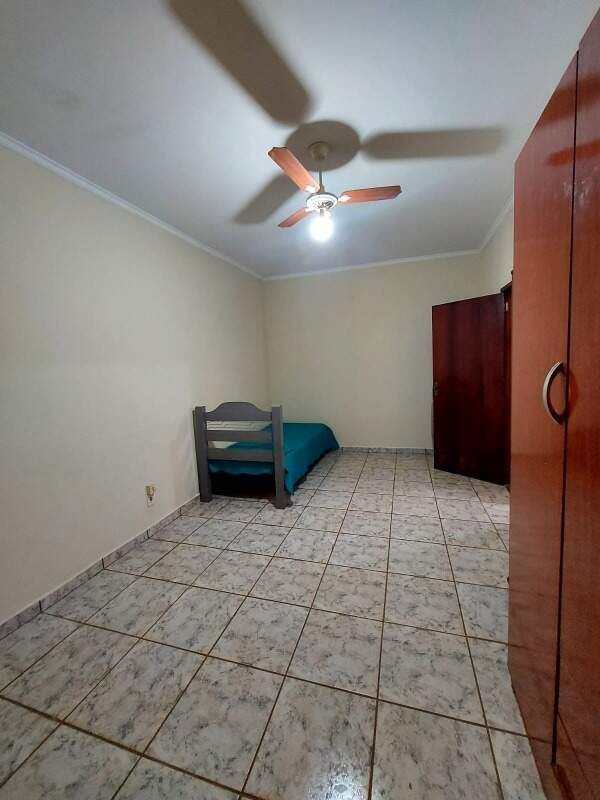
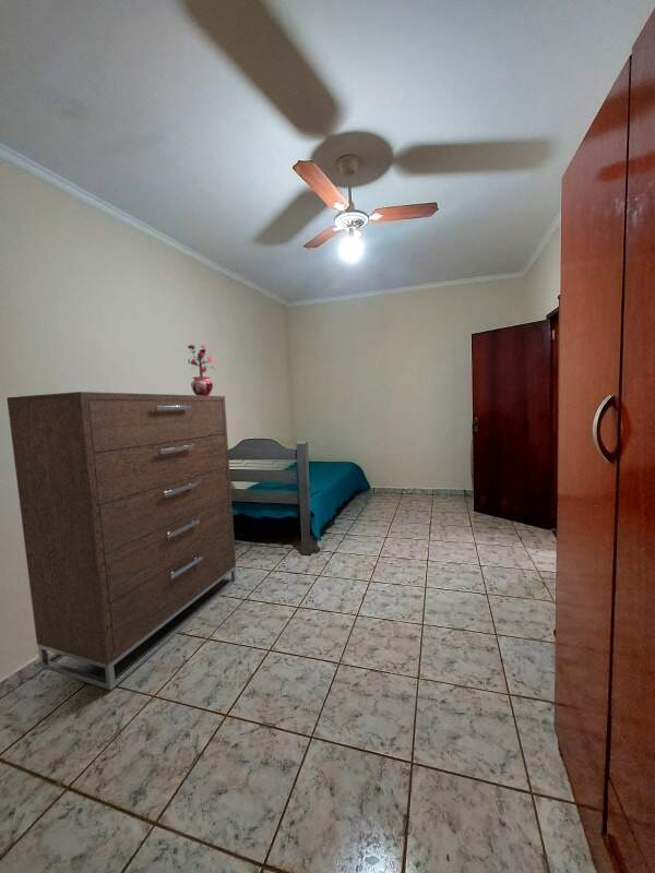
+ potted plant (202, 369)
+ dresser (148, 510)
